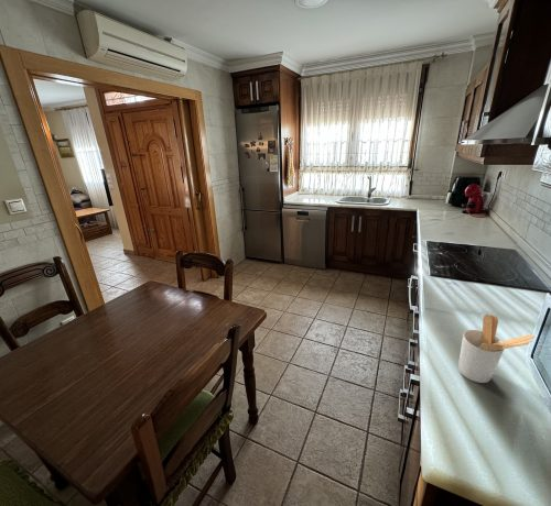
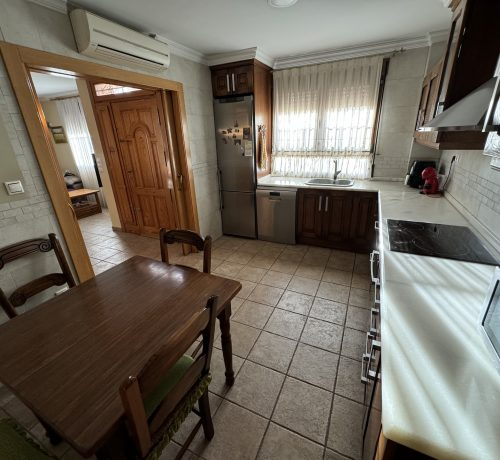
- utensil holder (491, 352)
